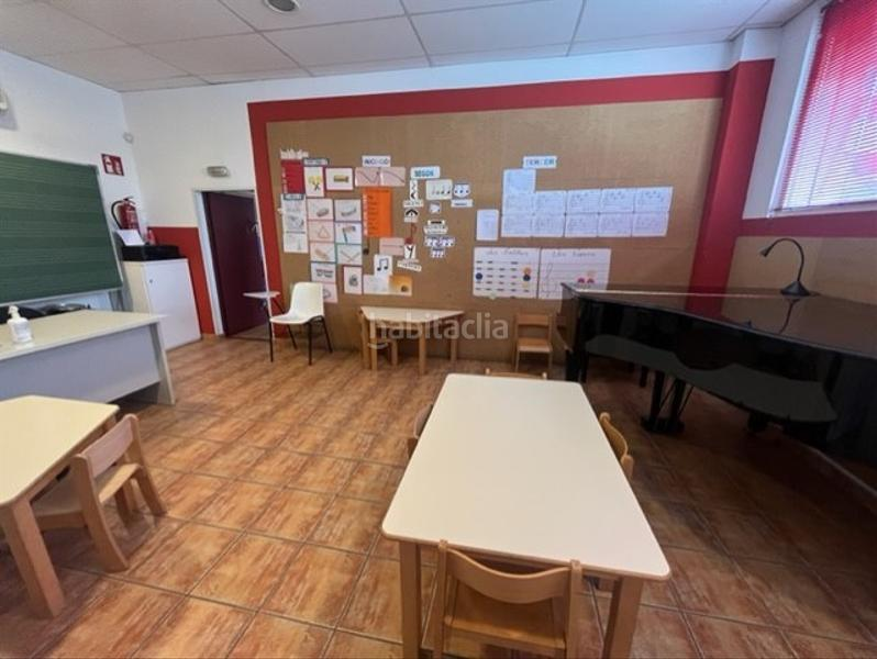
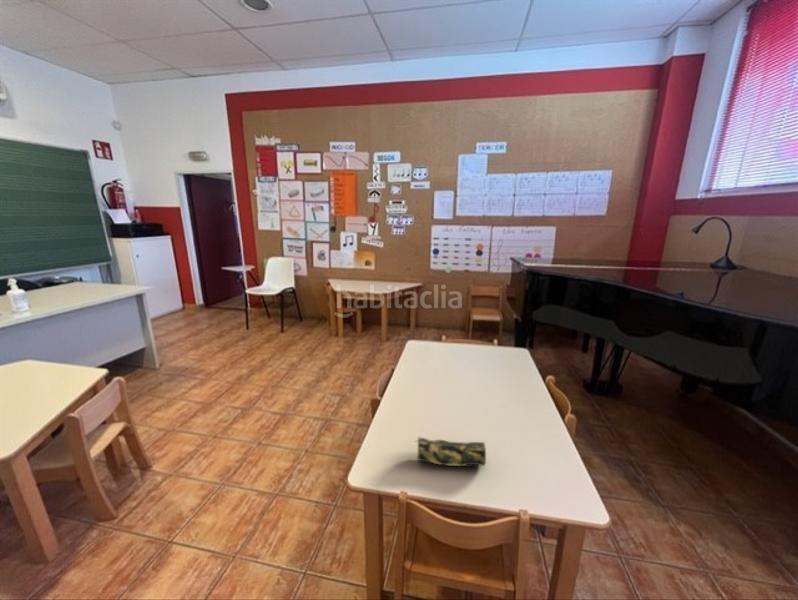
+ pencil case (449, 451)
